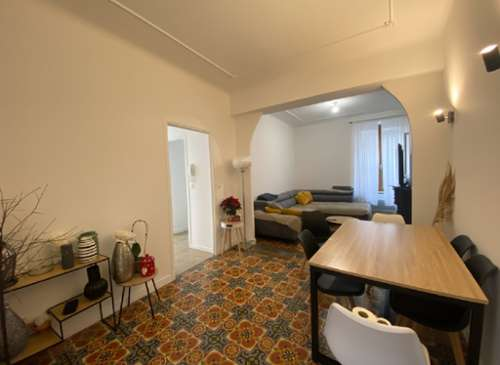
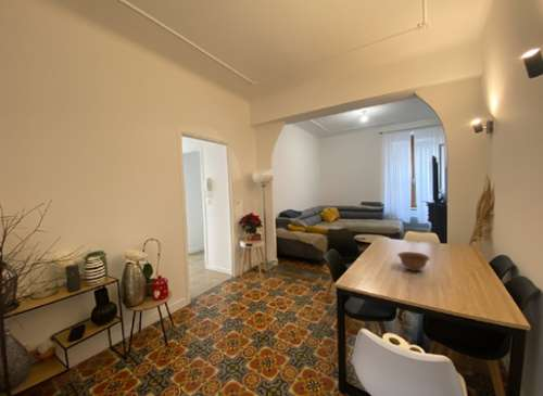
+ bowl (413, 261)
